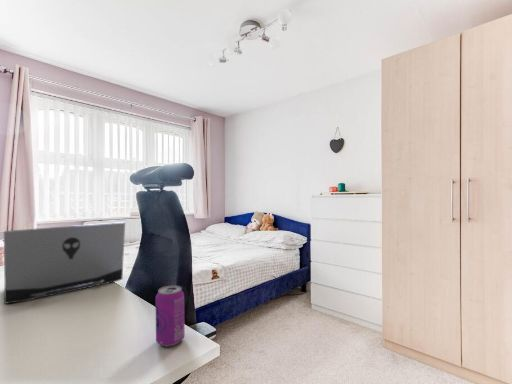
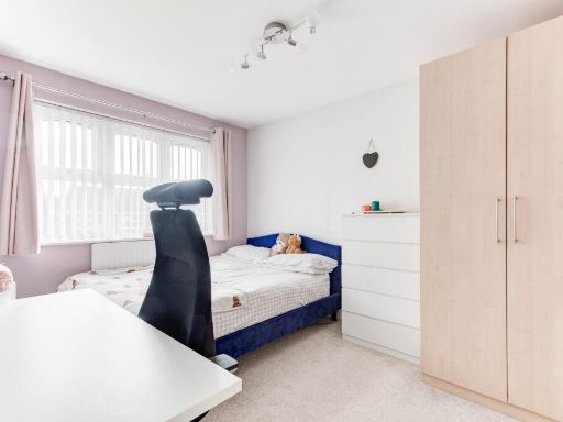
- beverage can (170, 314)
- laptop (66, 254)
